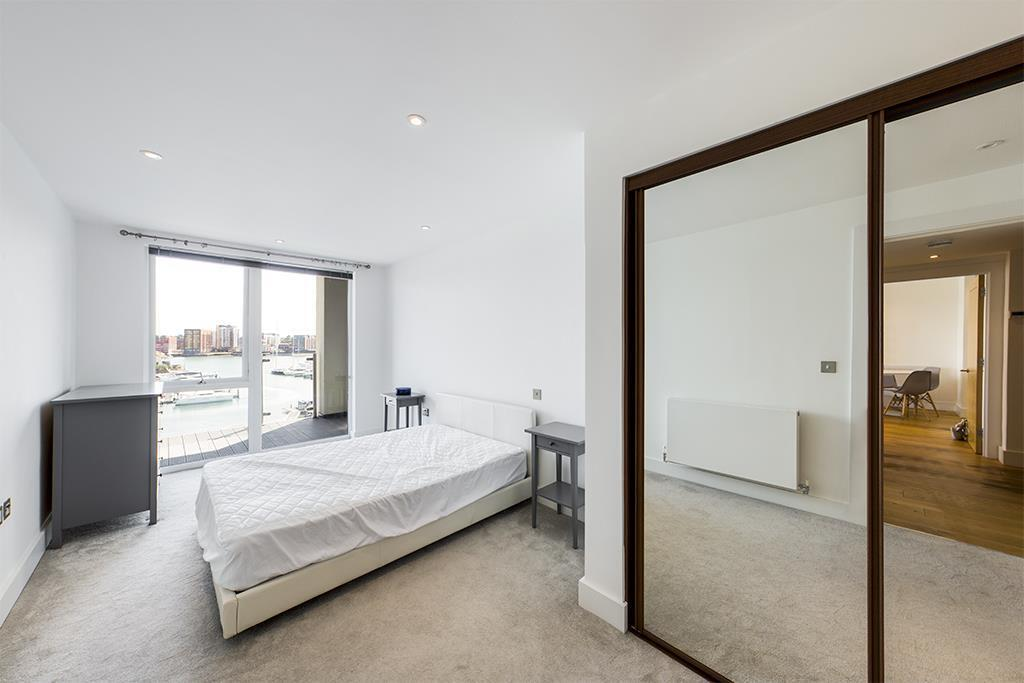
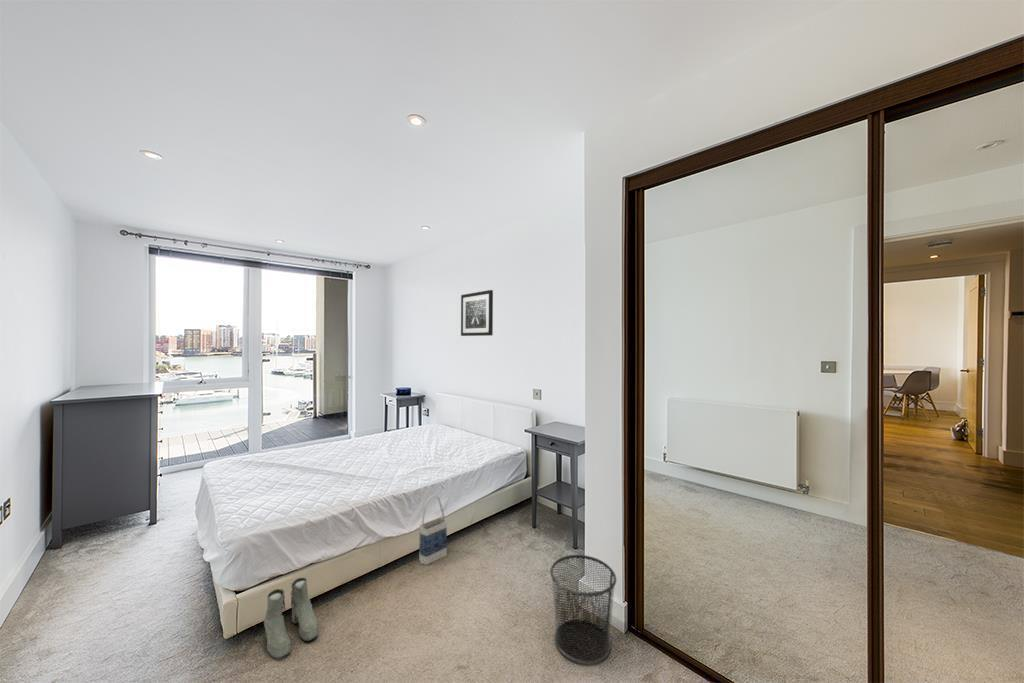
+ waste bin (582, 606)
+ bag (433, 526)
+ wall art (476, 314)
+ boots (292, 613)
